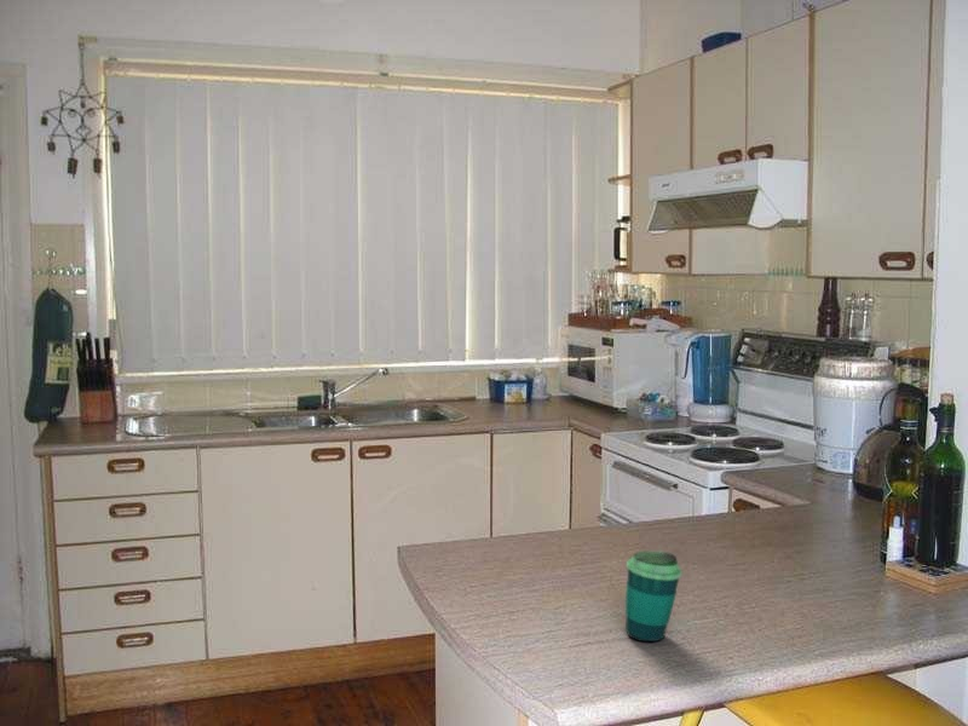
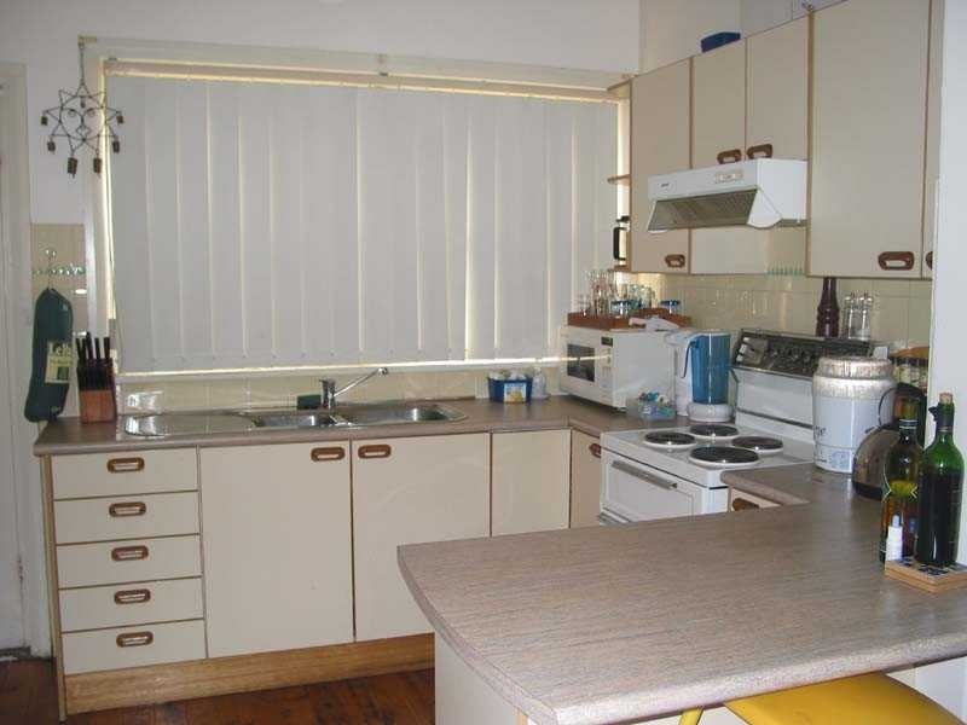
- cup (652, 595)
